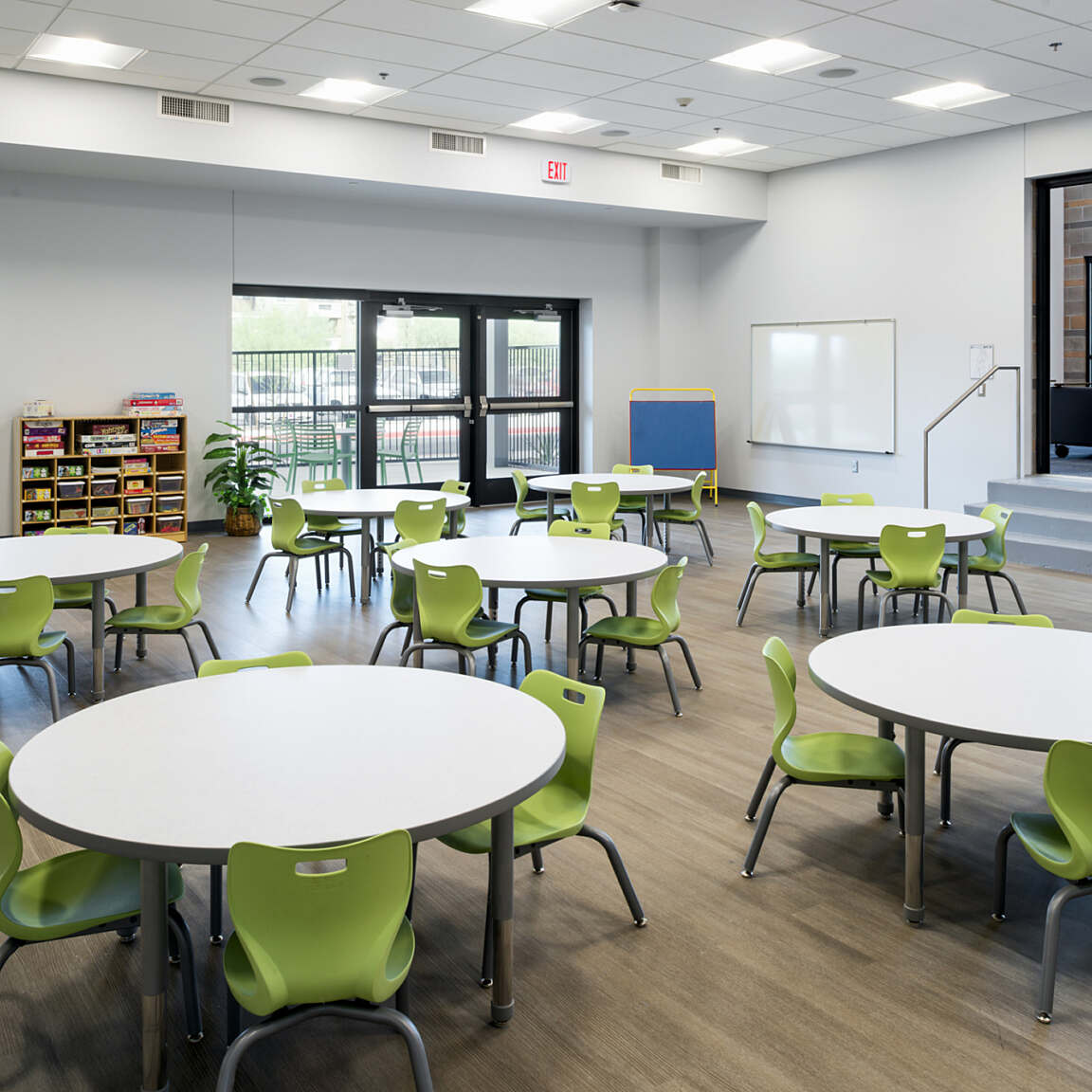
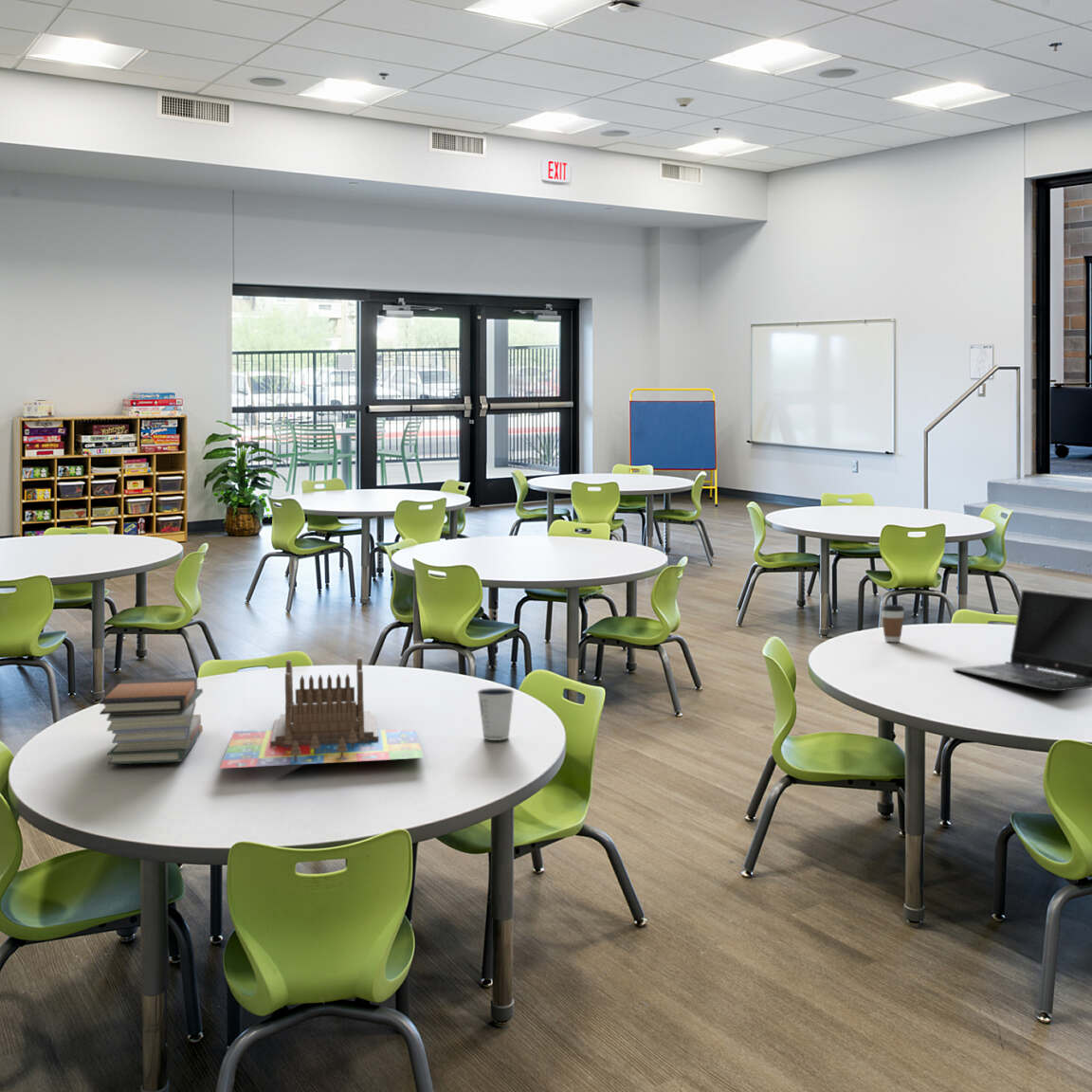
+ book stack (154, 719)
+ laptop computer (1033, 638)
+ board game (323, 695)
+ coffee cup (892, 623)
+ dixie cup (496, 715)
